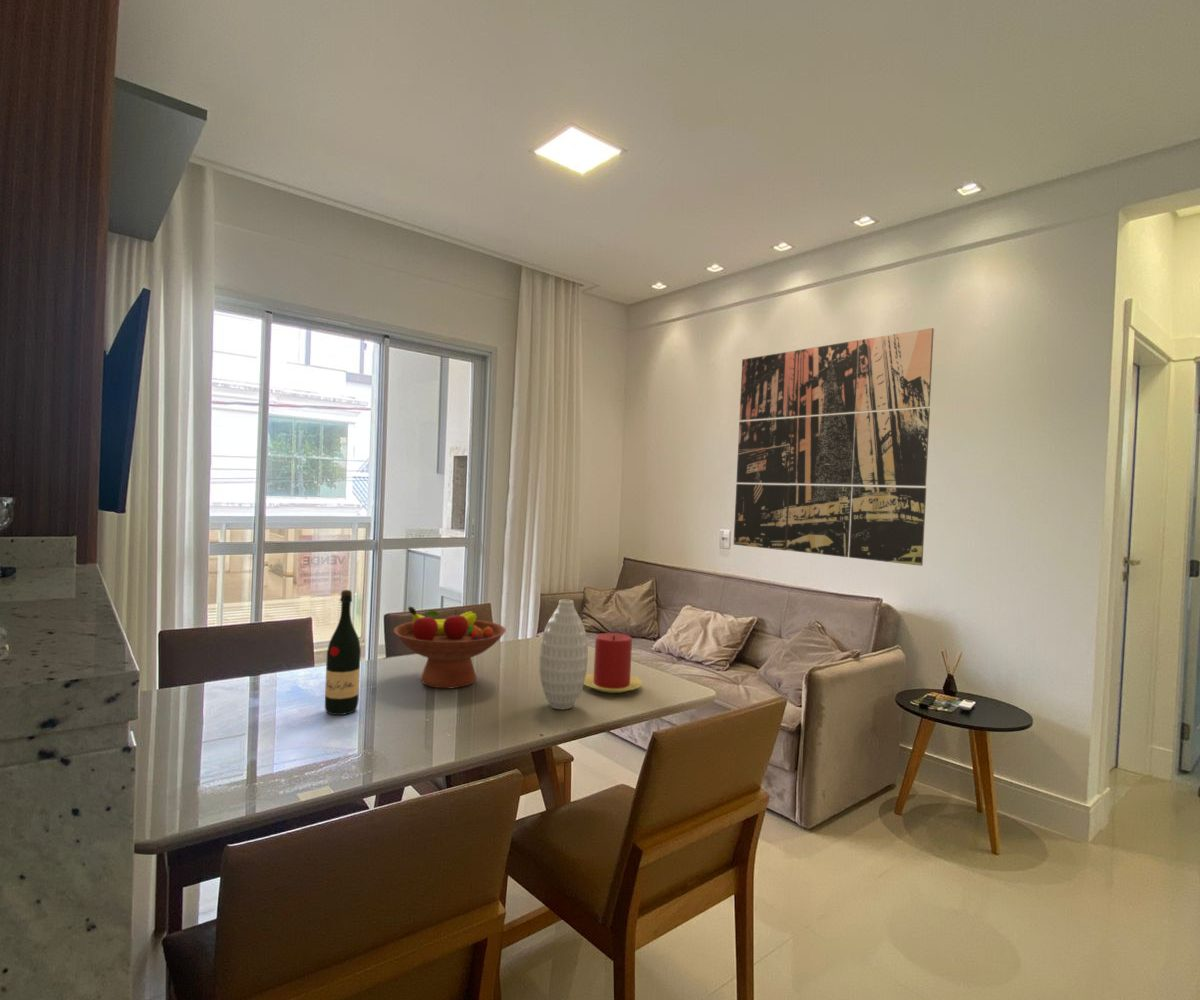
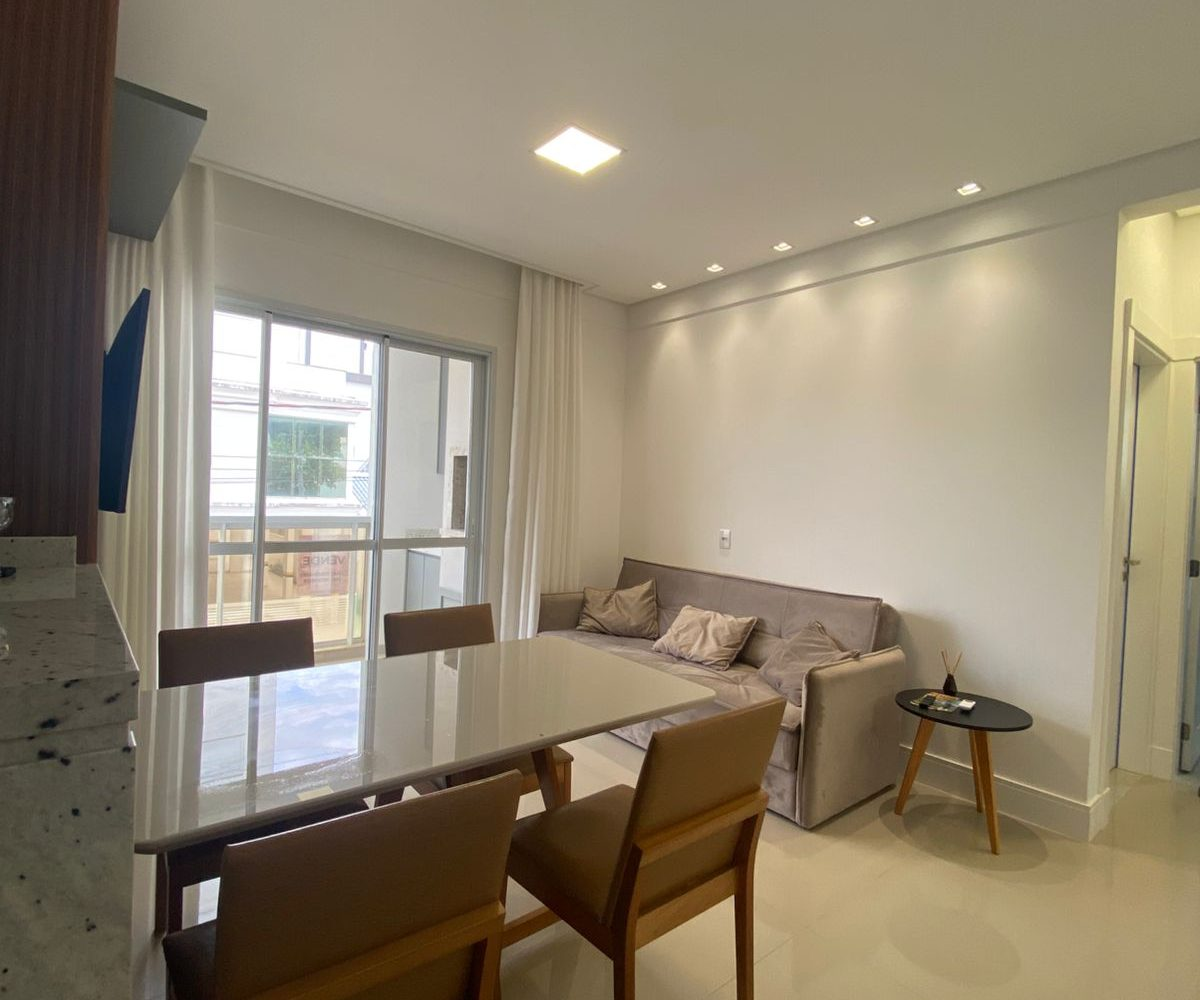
- candle (612, 661)
- fruit bowl (450, 645)
- vase (563, 653)
- wall art (821, 449)
- wine bottle (344, 650)
